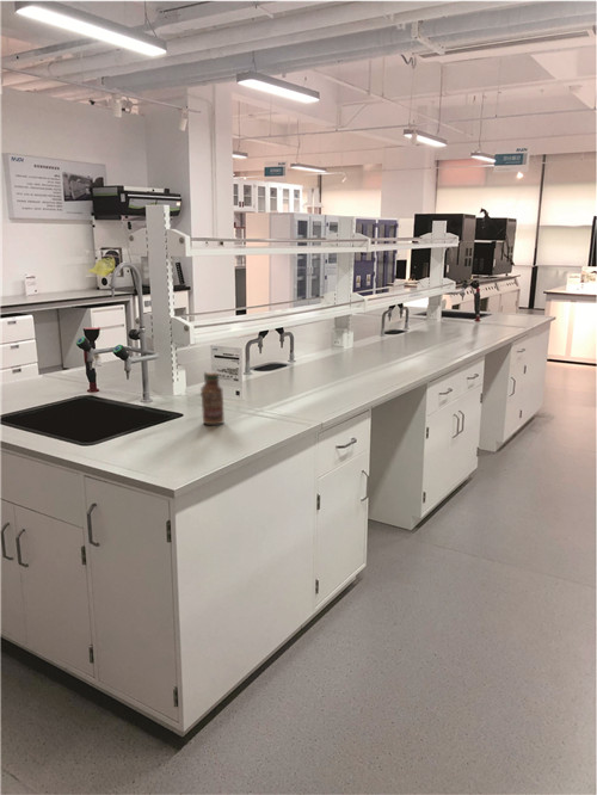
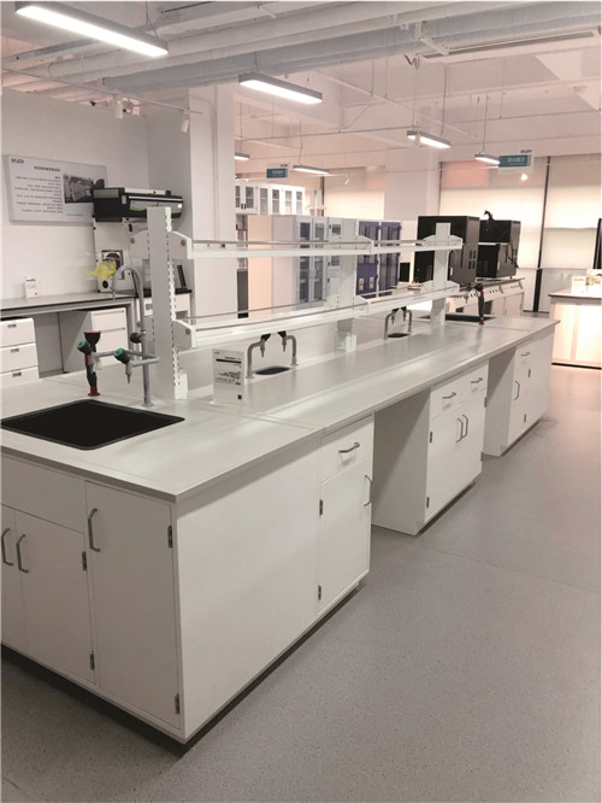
- drink bottle (213, 398)
